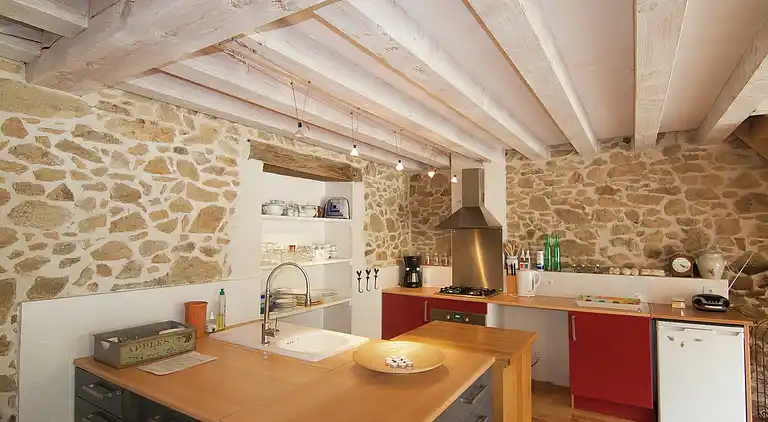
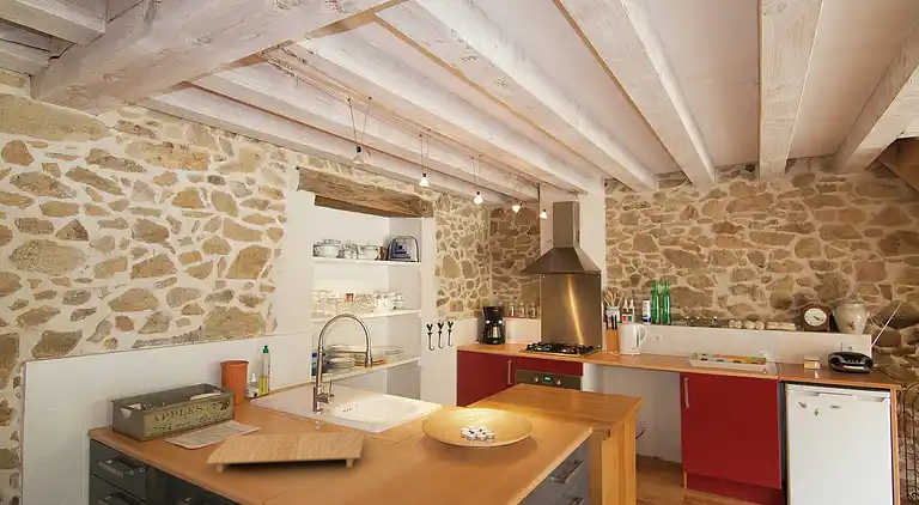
+ cutting board (292, 450)
